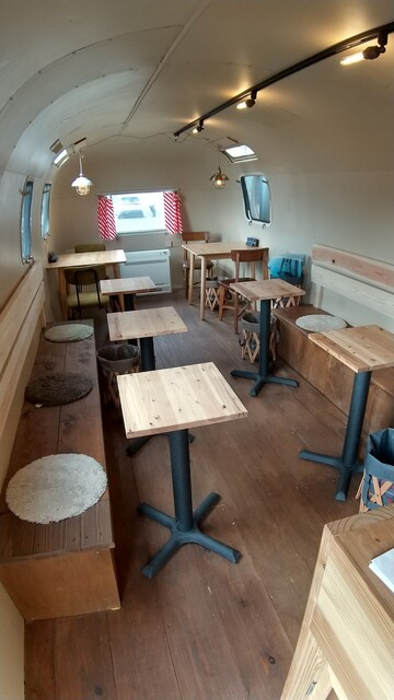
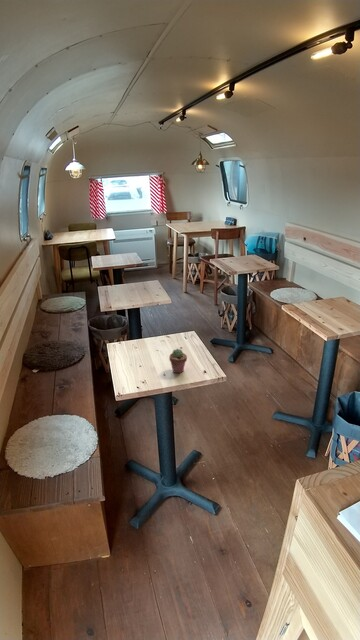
+ potted succulent (178, 360)
